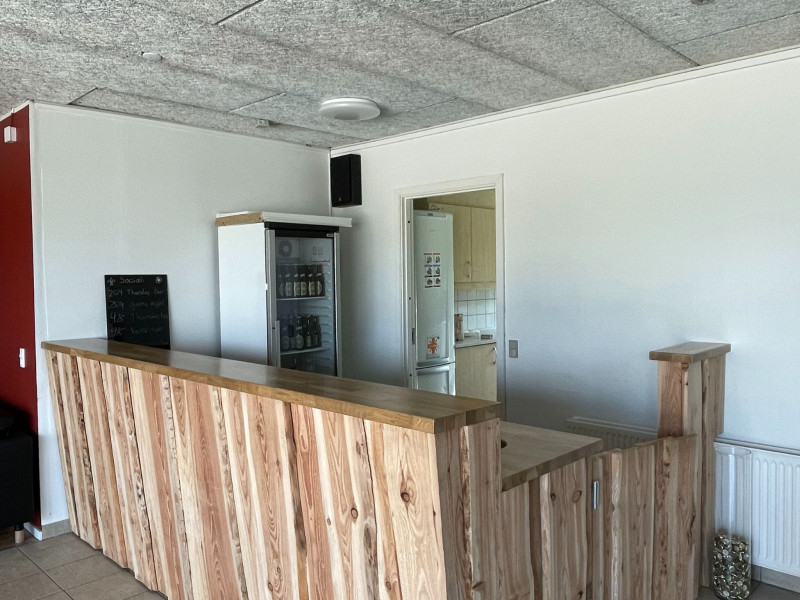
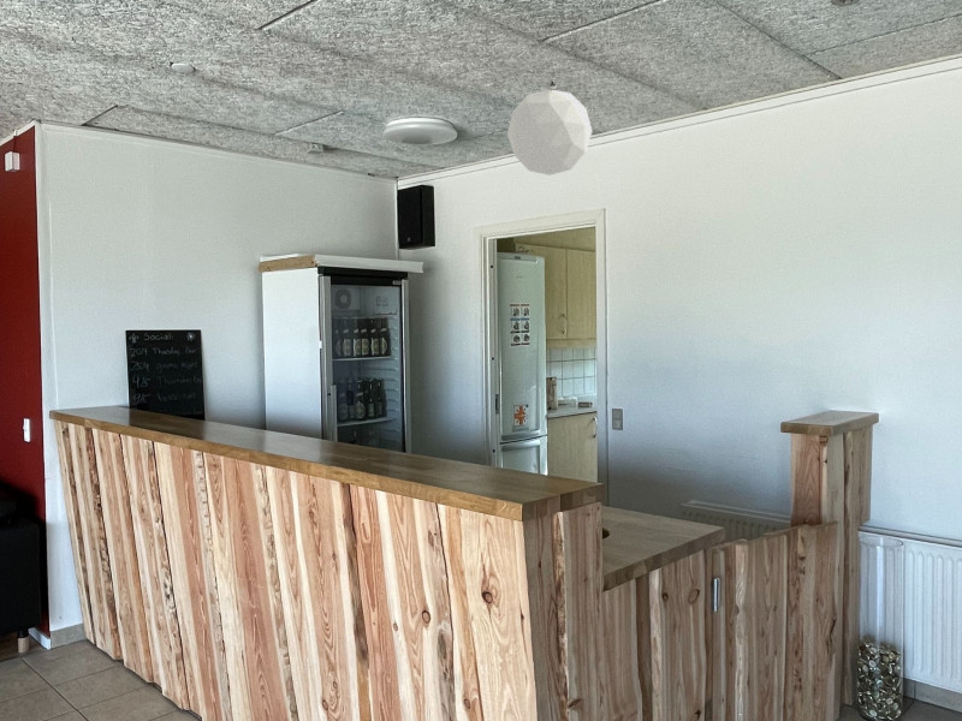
+ pendant lamp (548, 131)
